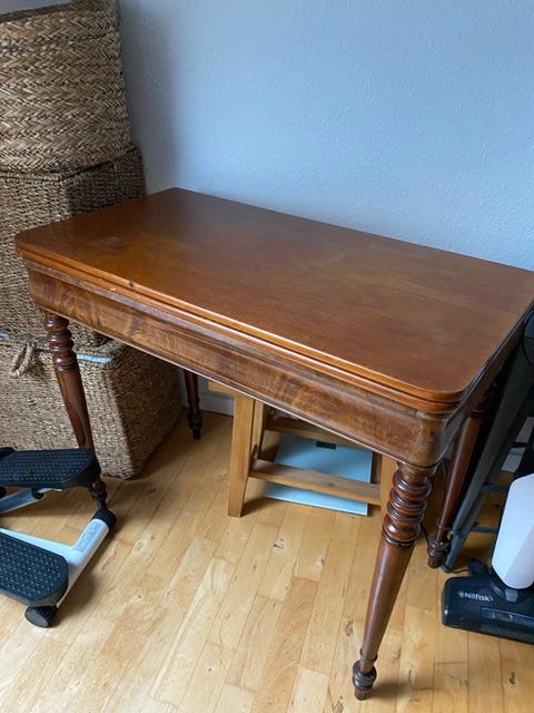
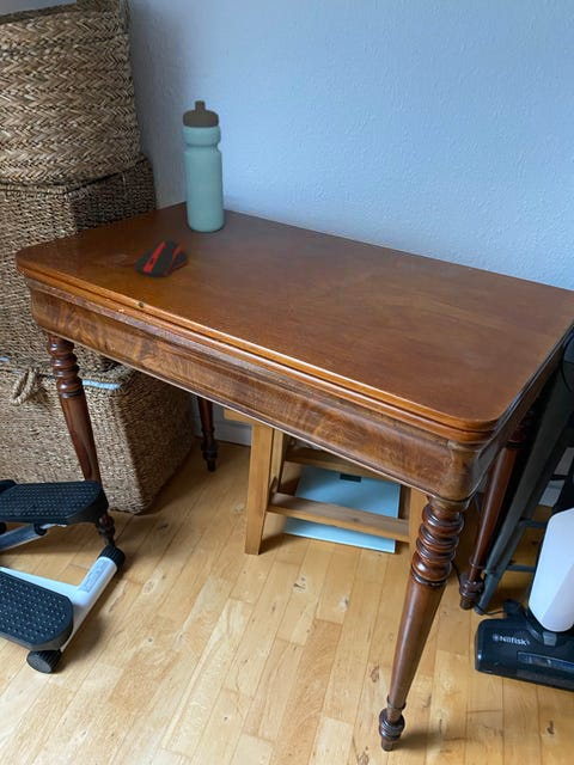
+ water bottle (202, 167)
+ computer mouse (161, 255)
